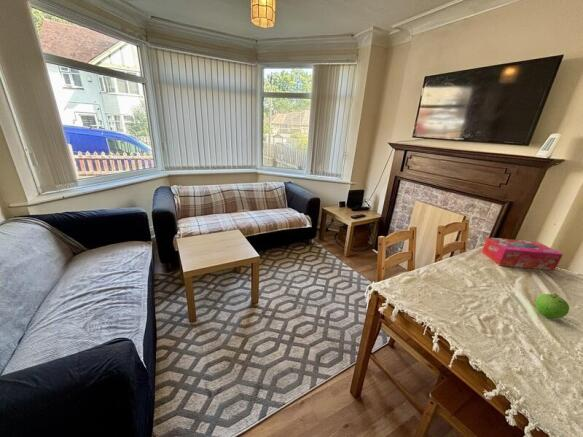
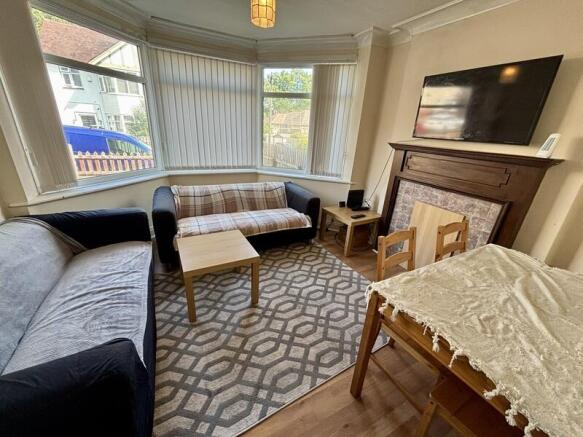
- fruit (552, 305)
- tissue box (519, 253)
